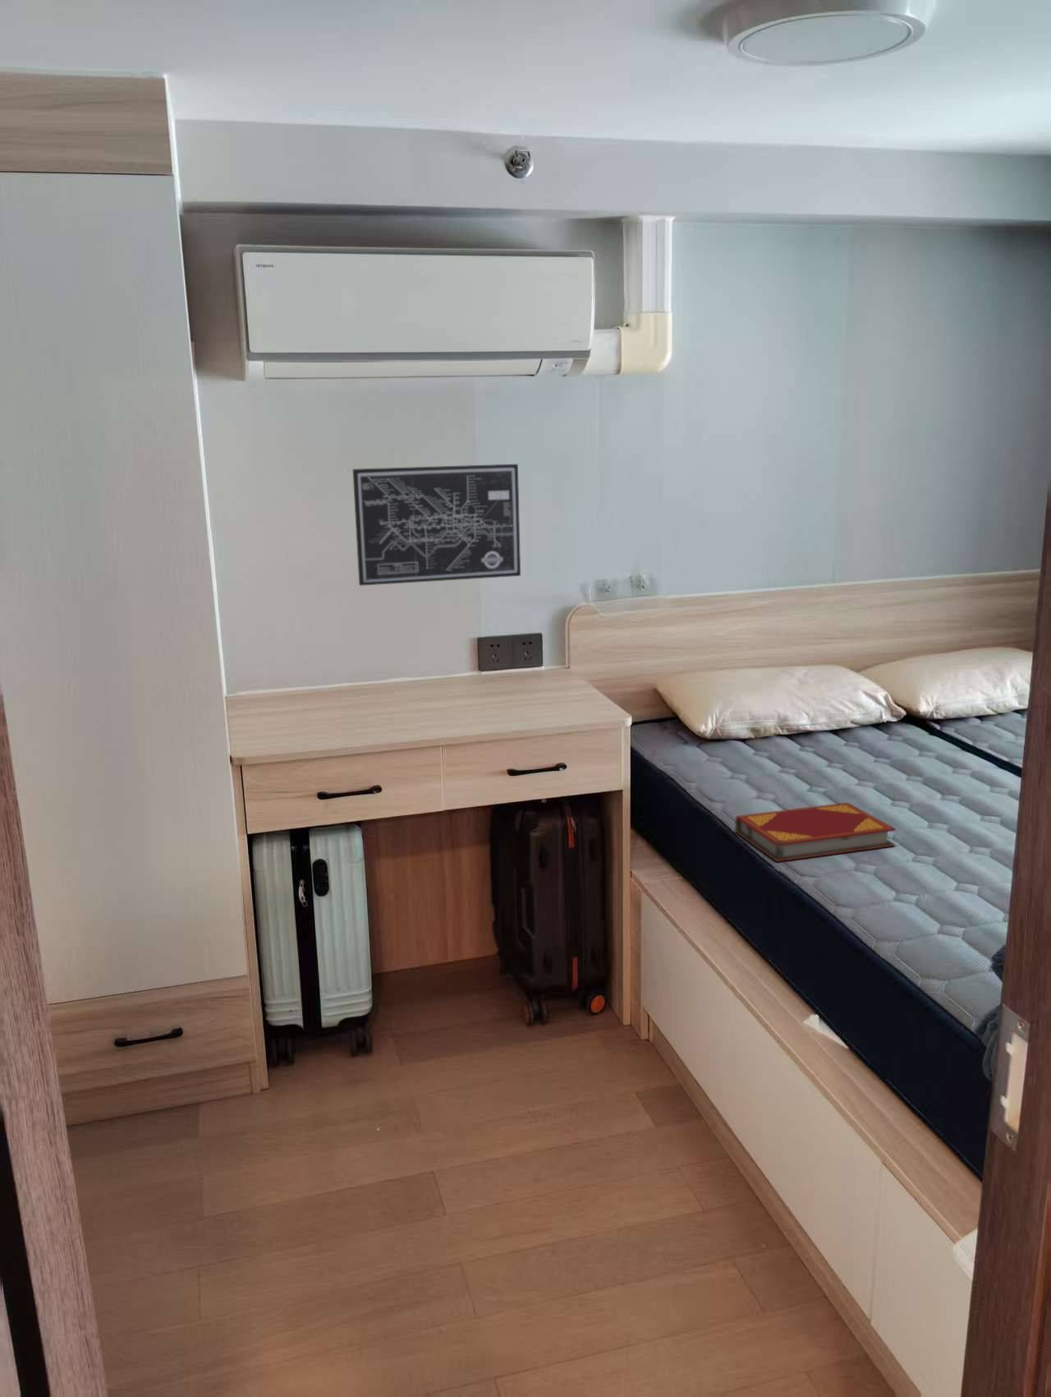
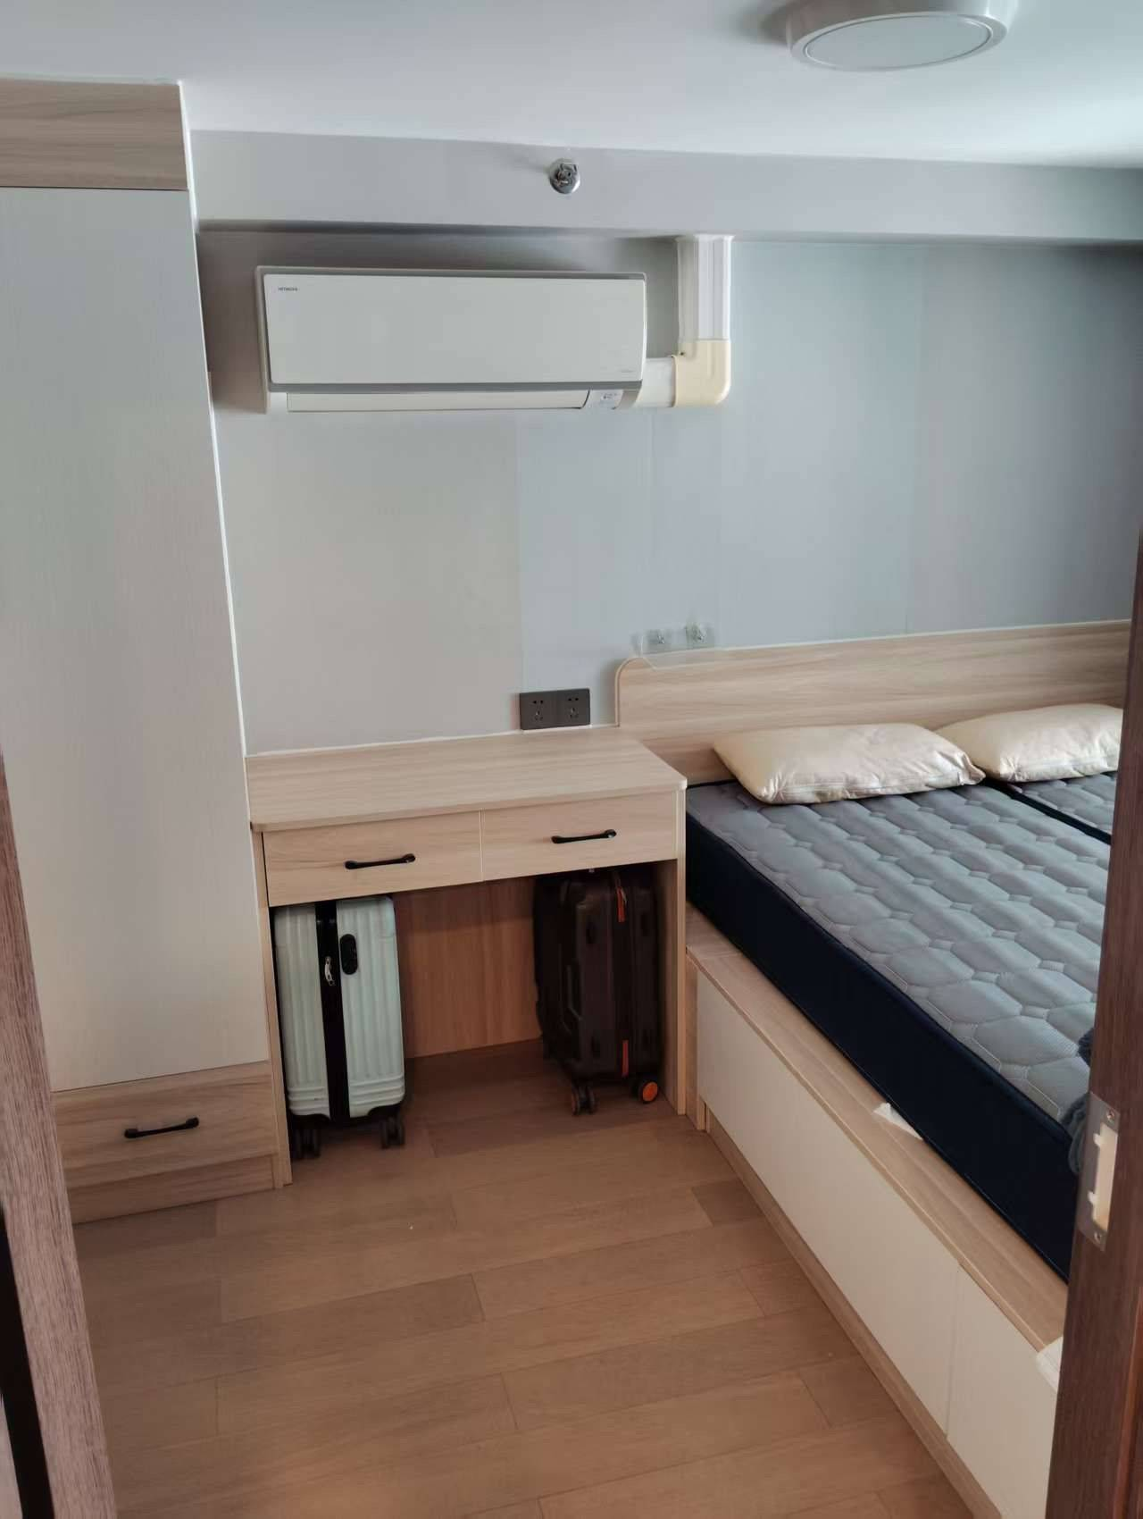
- hardback book (813, 830)
- wall art (438, 523)
